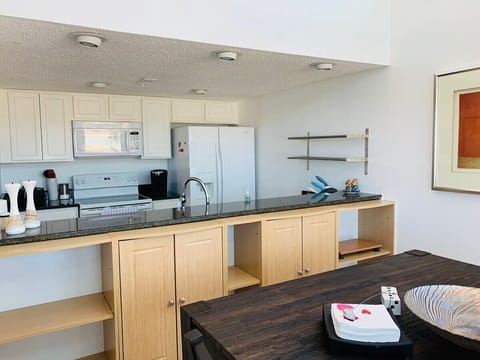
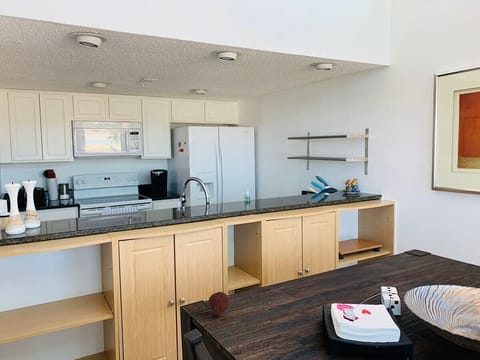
+ fruit (219, 303)
